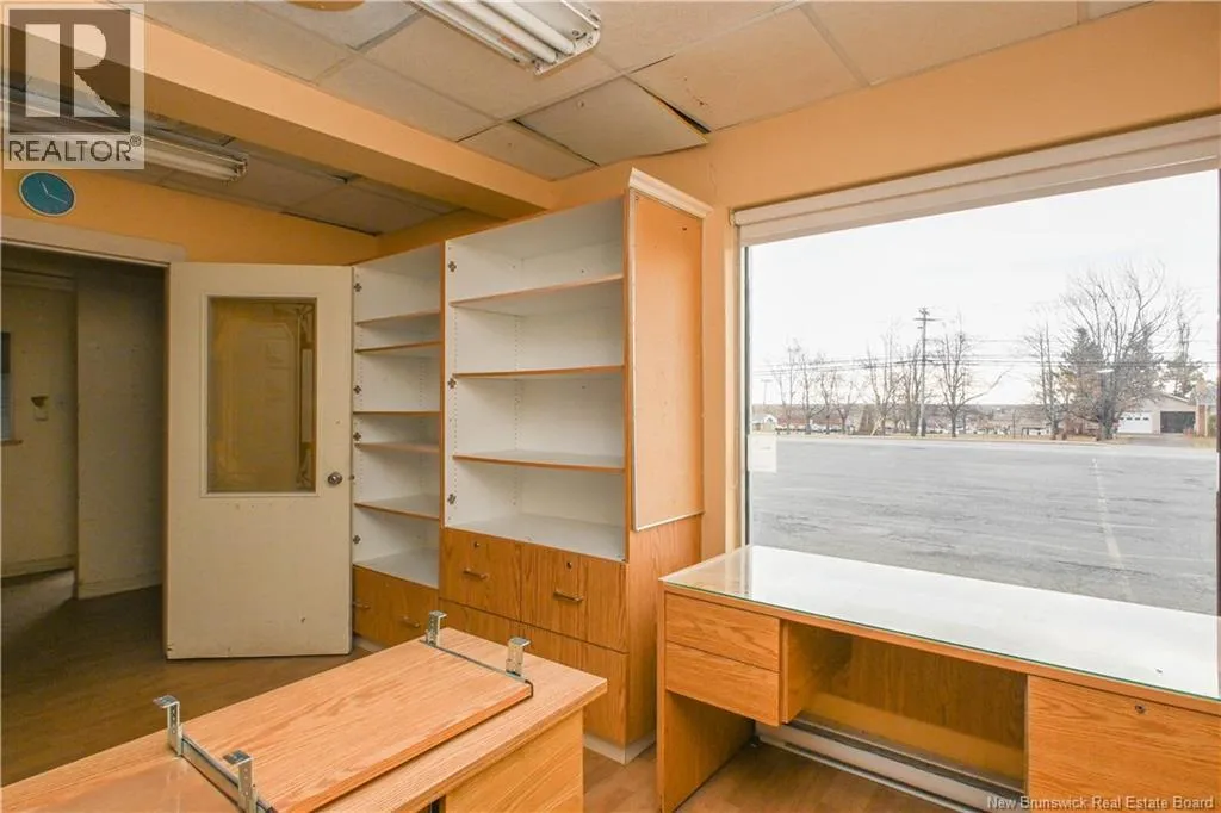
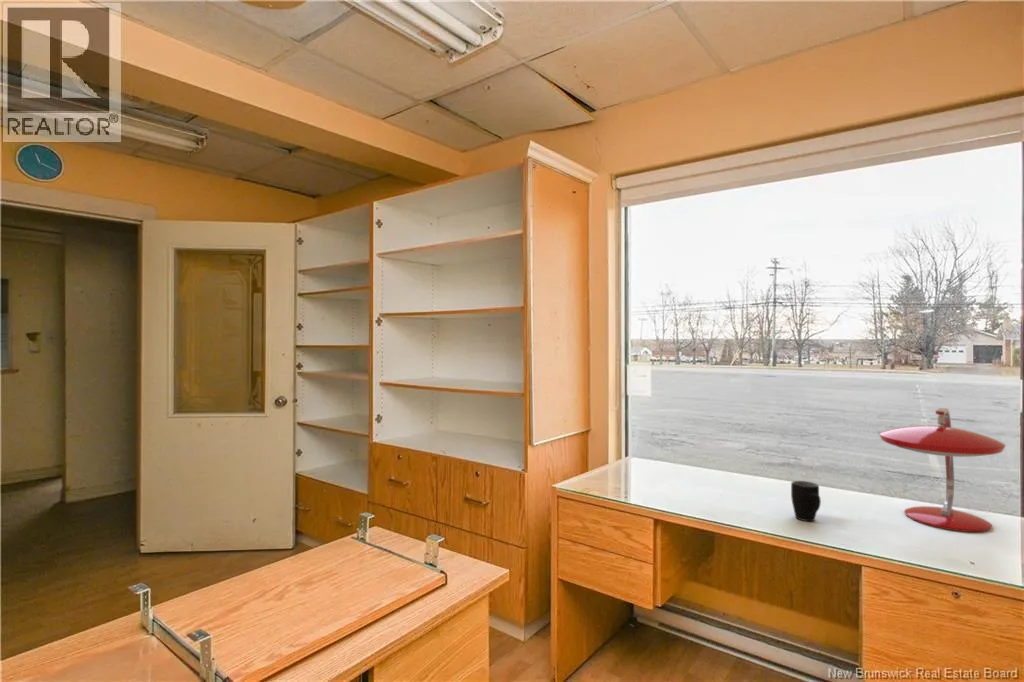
+ mug (808, 503)
+ desk lamp (946, 469)
